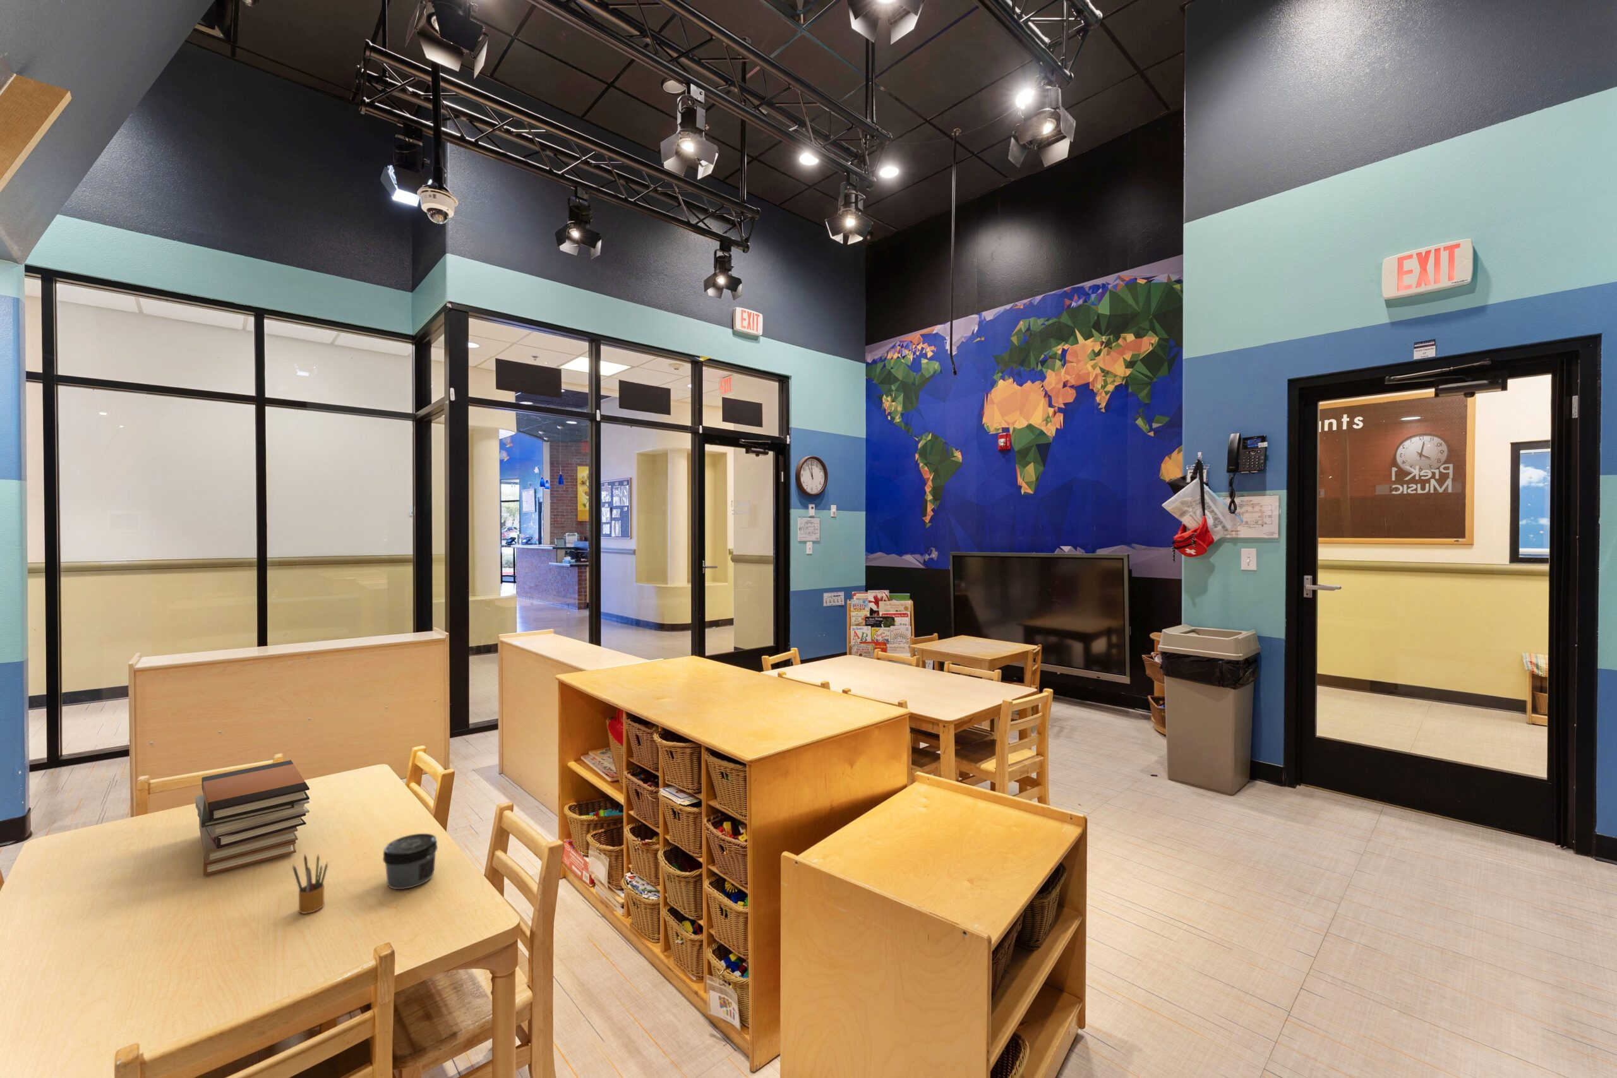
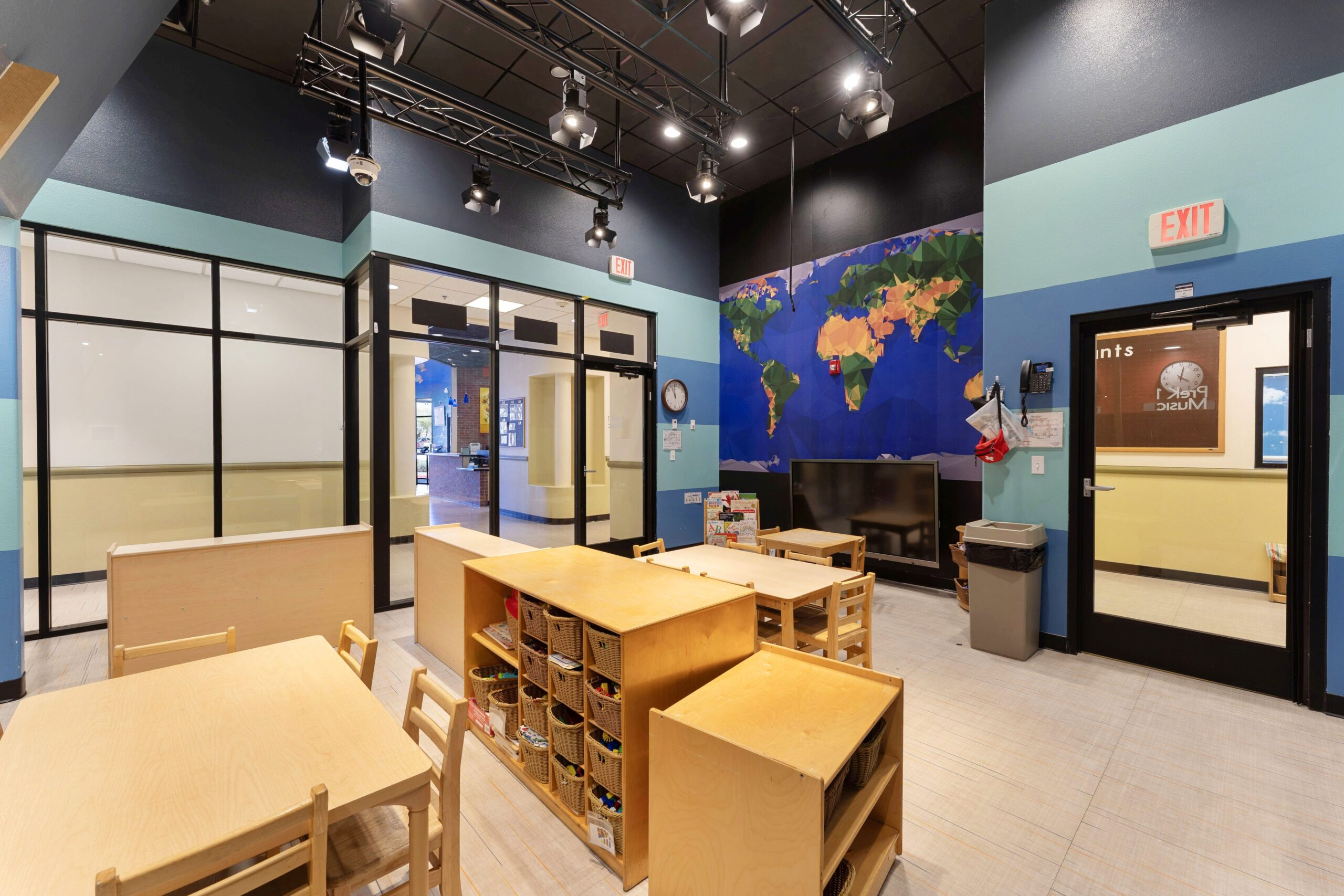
- pencil box (310, 882)
- jar (410, 861)
- book stack (251, 812)
